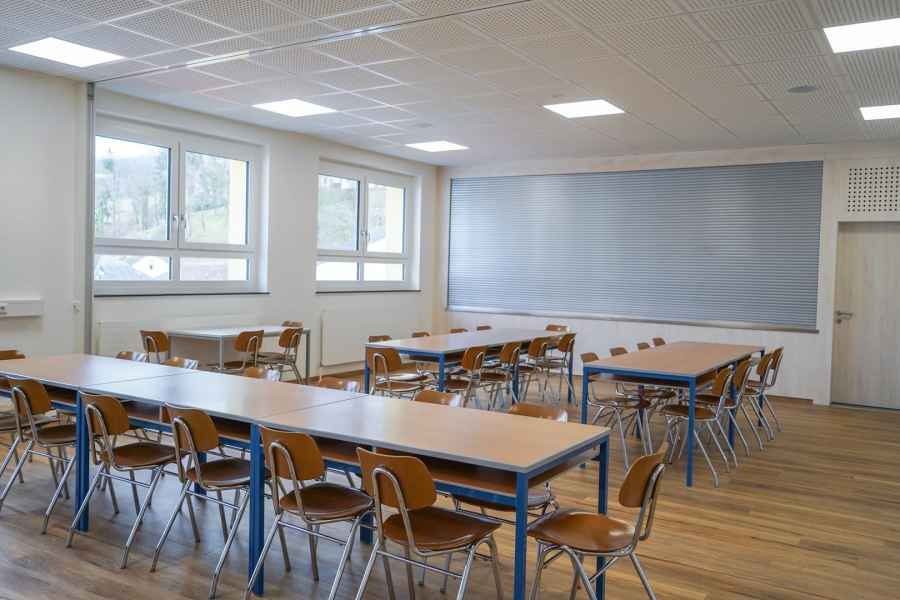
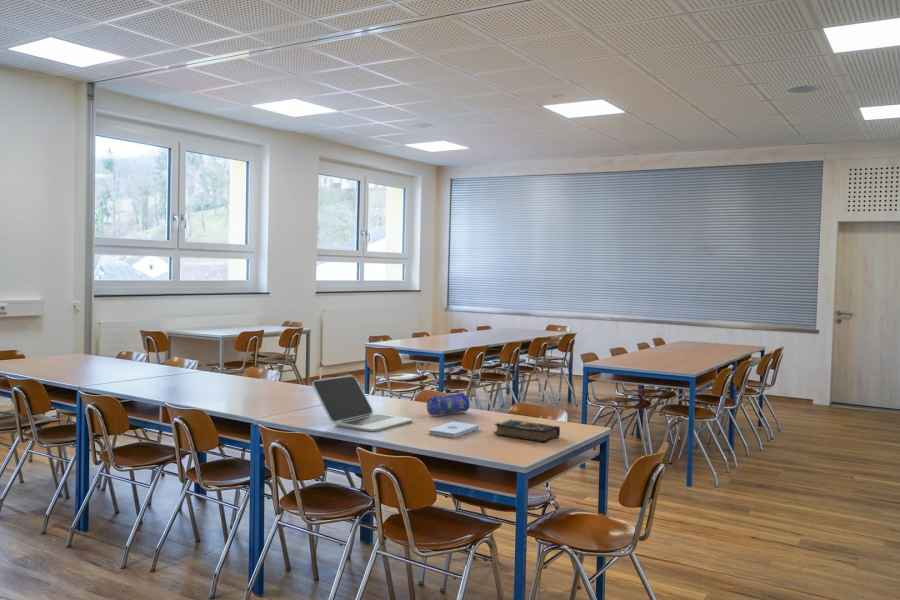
+ pencil case (448, 403)
+ notepad (453, 429)
+ laptop (362, 401)
+ book (524, 429)
